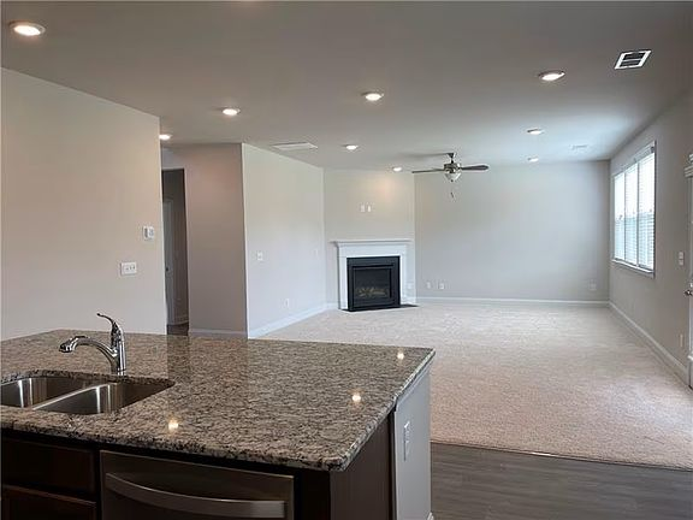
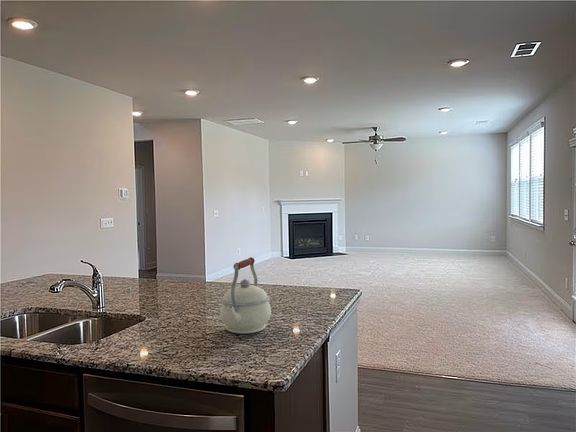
+ kettle (243, 295)
